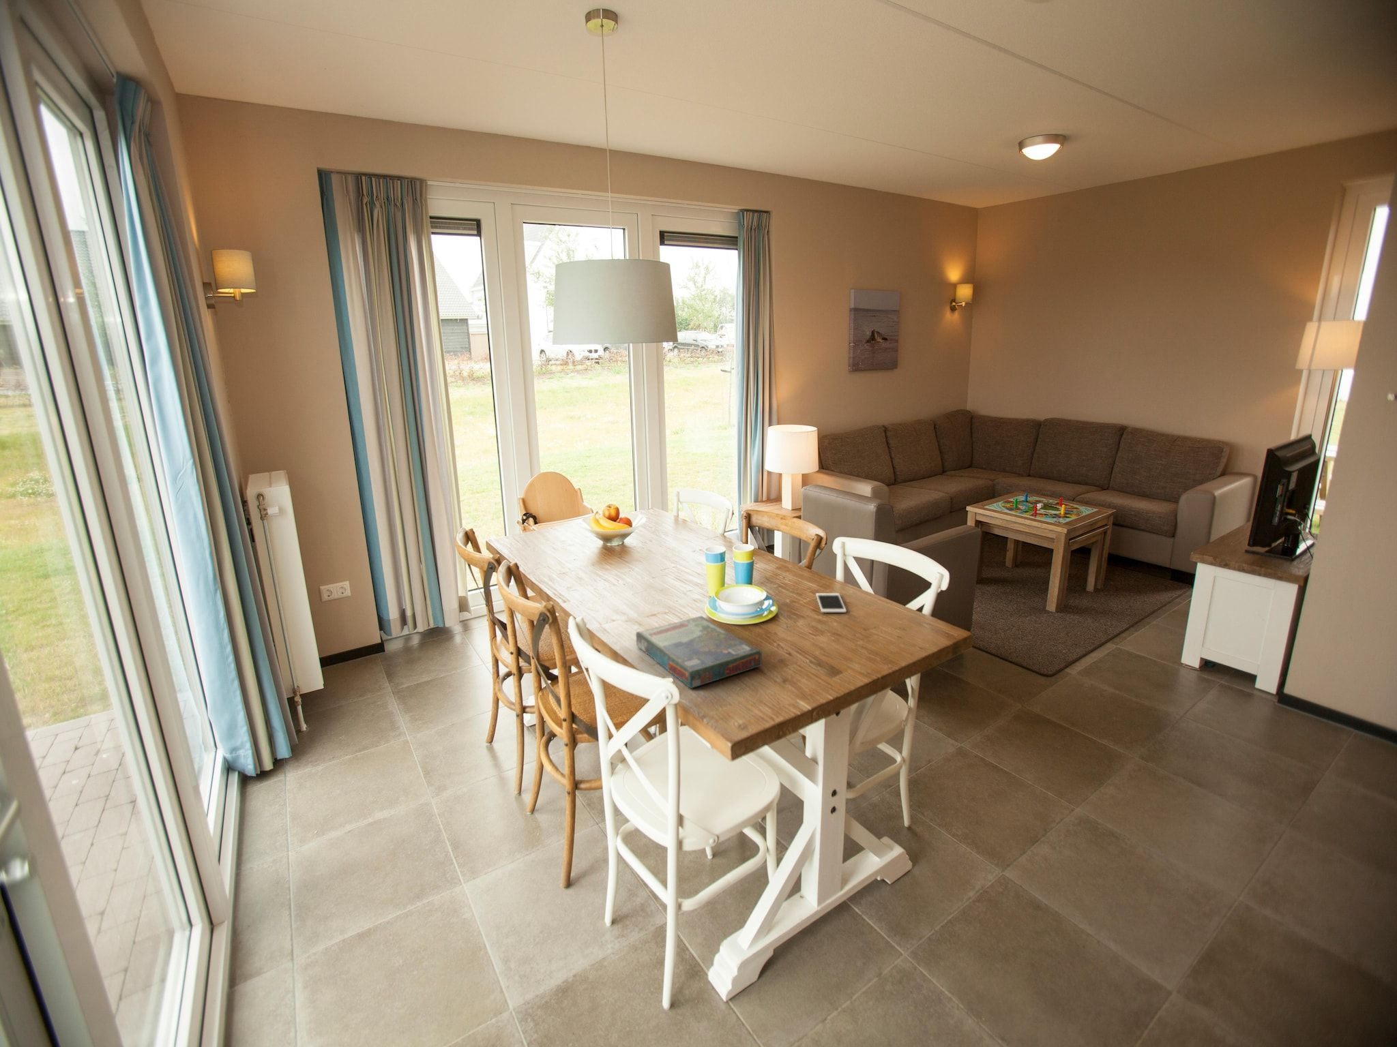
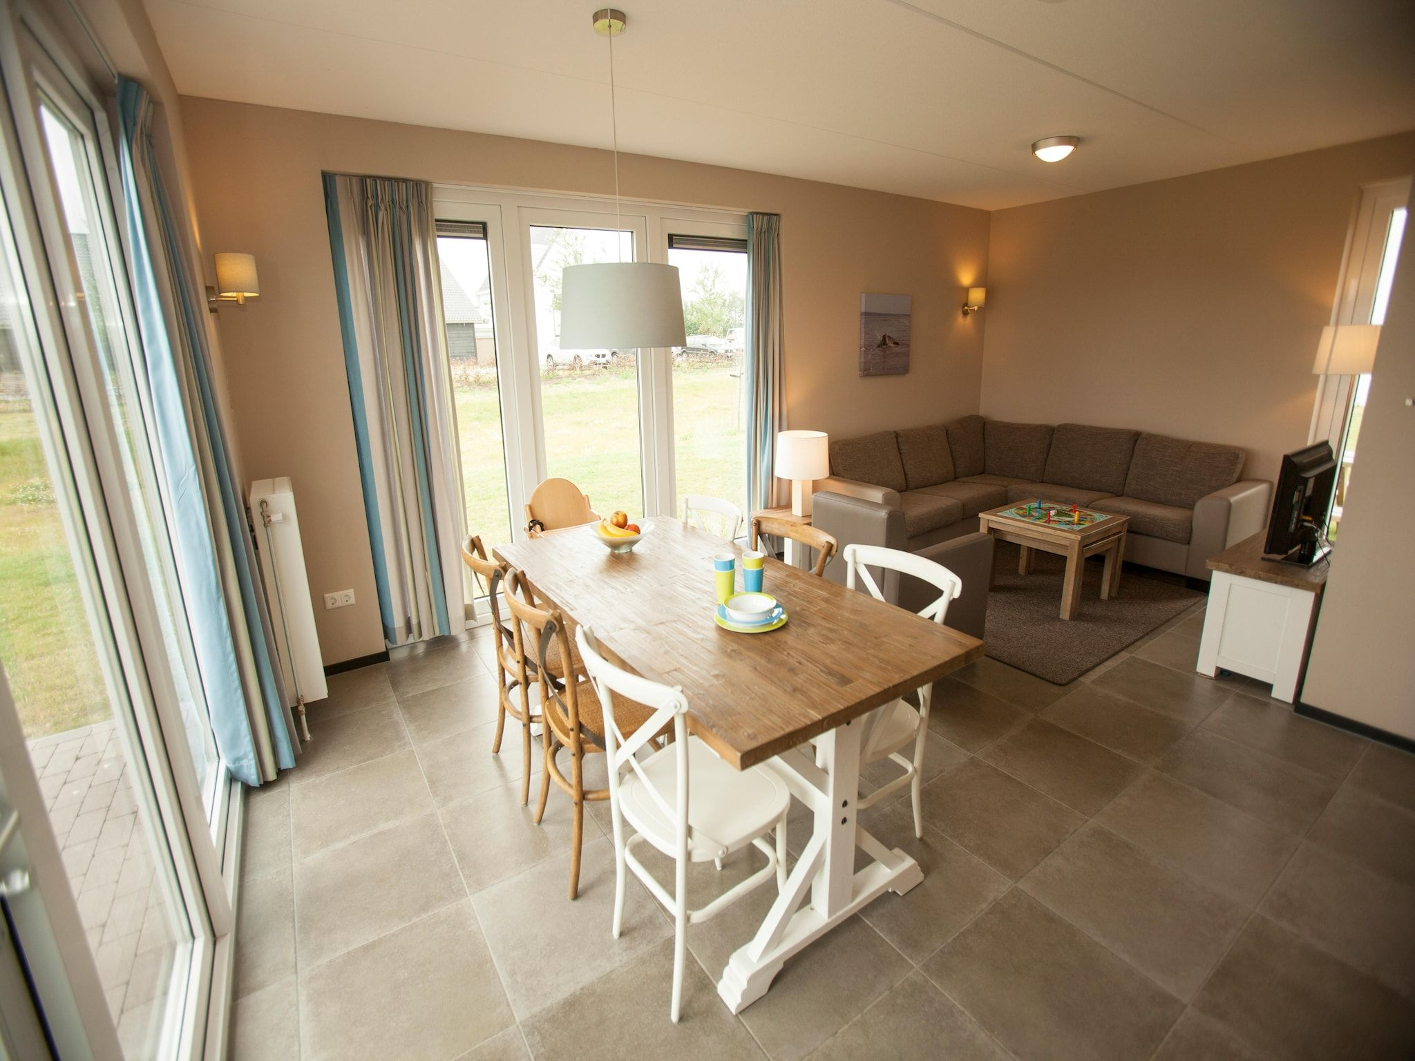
- board game (696, 648)
- cell phone (831, 602)
